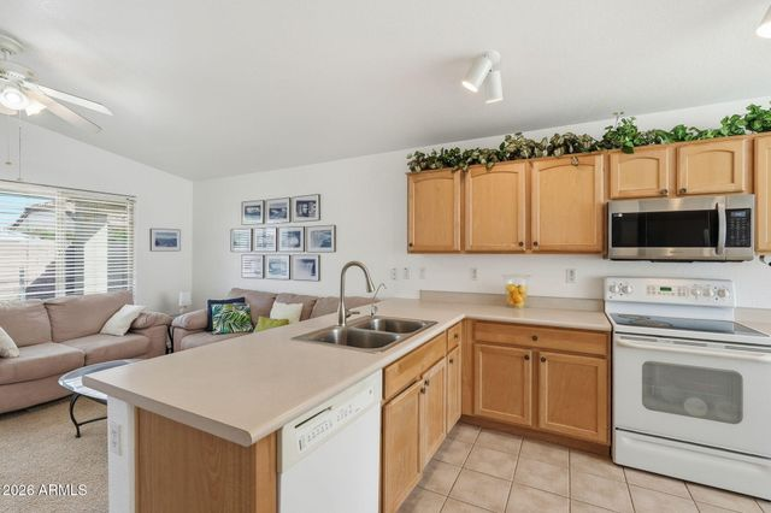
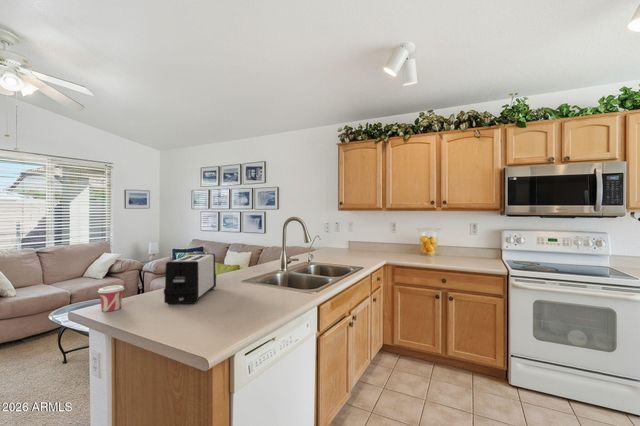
+ toaster (192, 276)
+ cup (111, 298)
